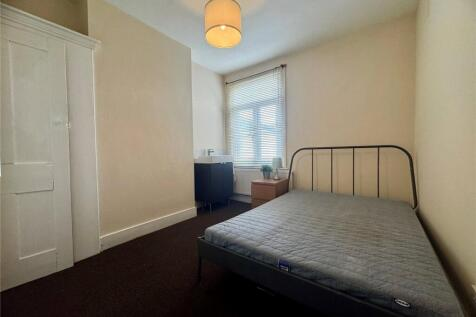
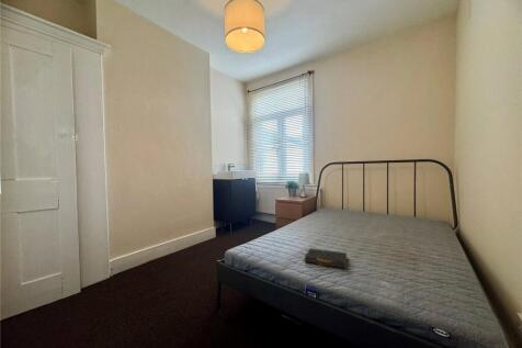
+ book (326, 257)
